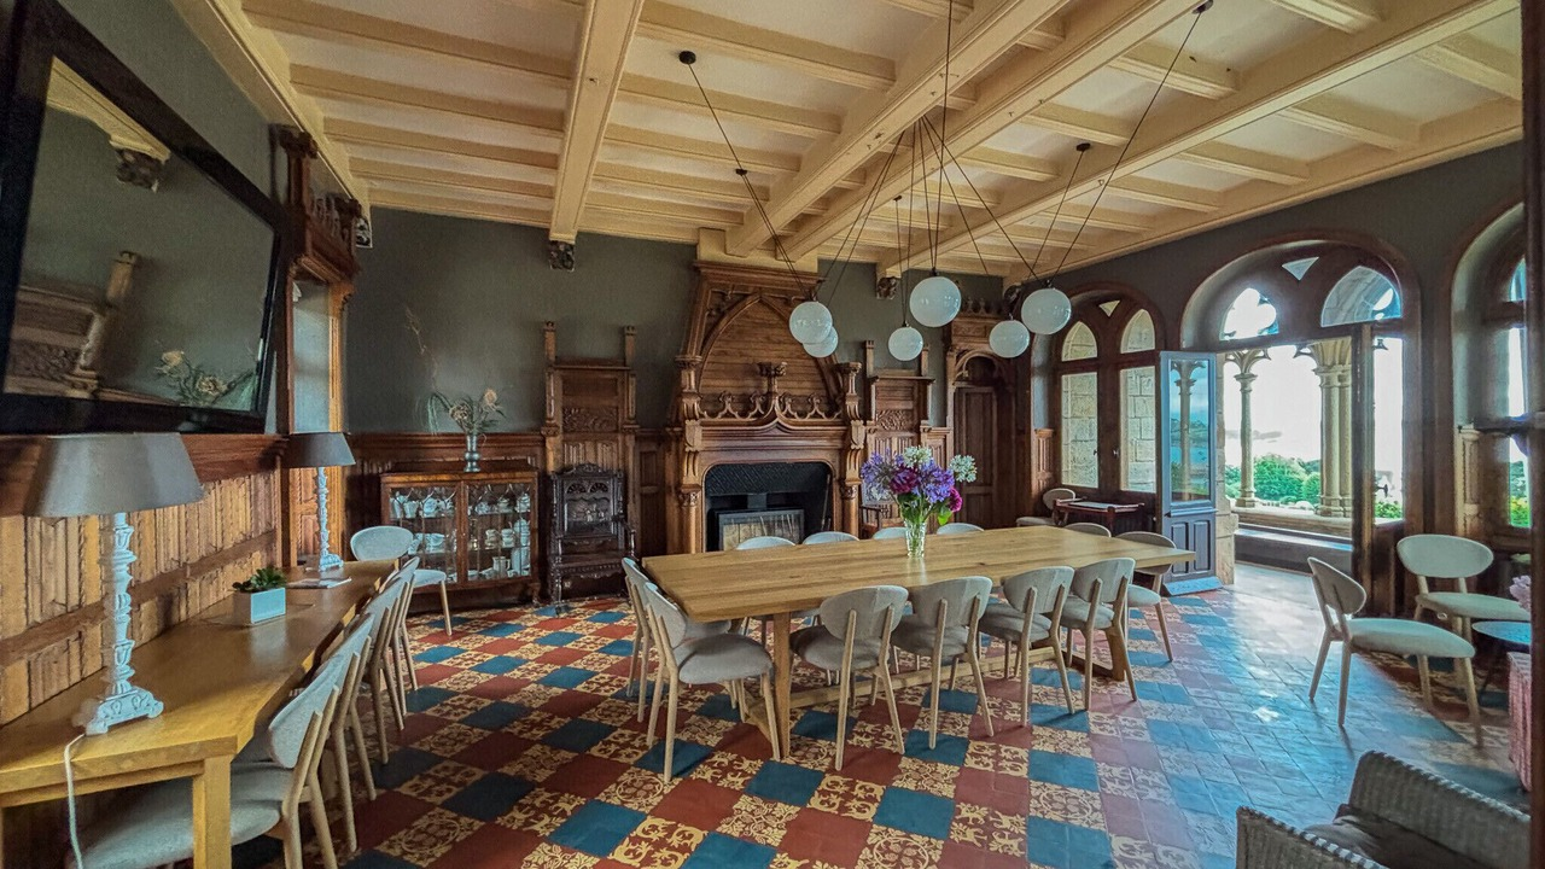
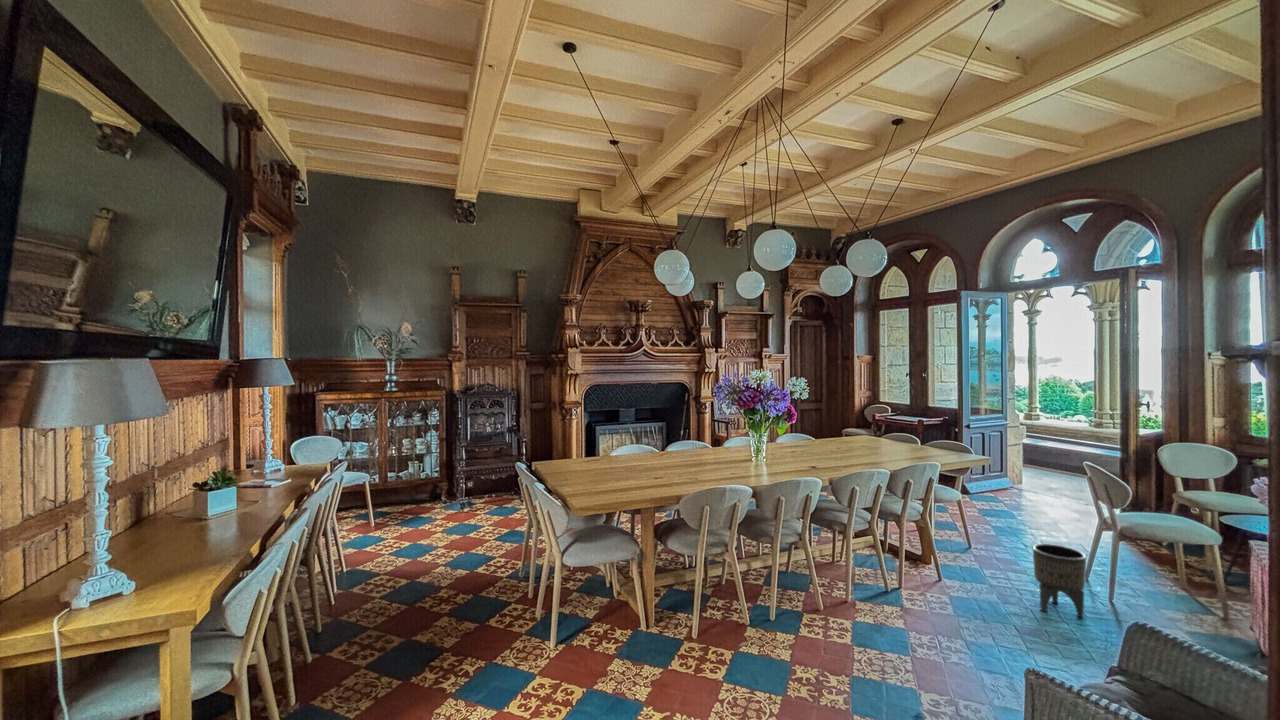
+ planter (1059, 580)
